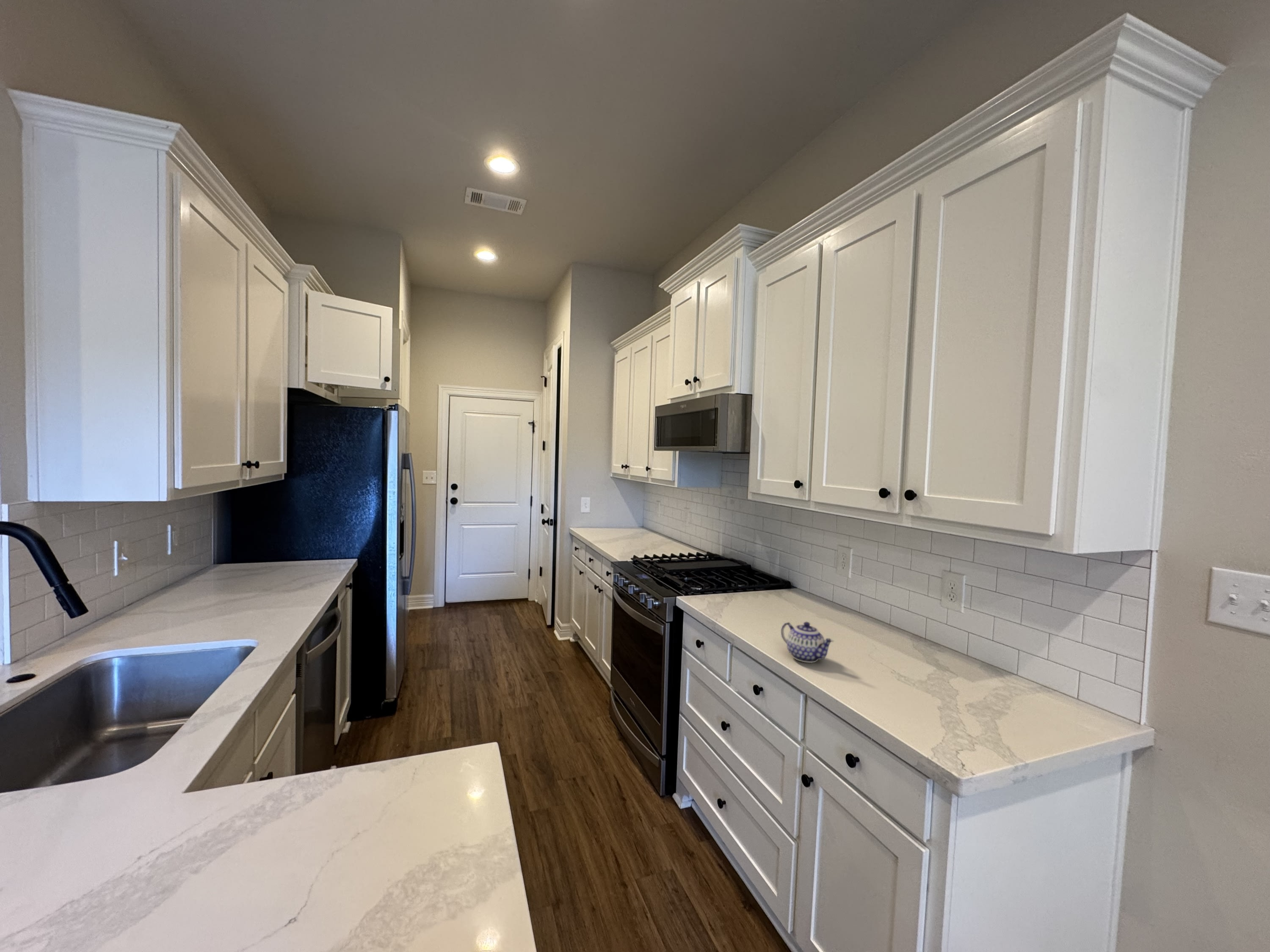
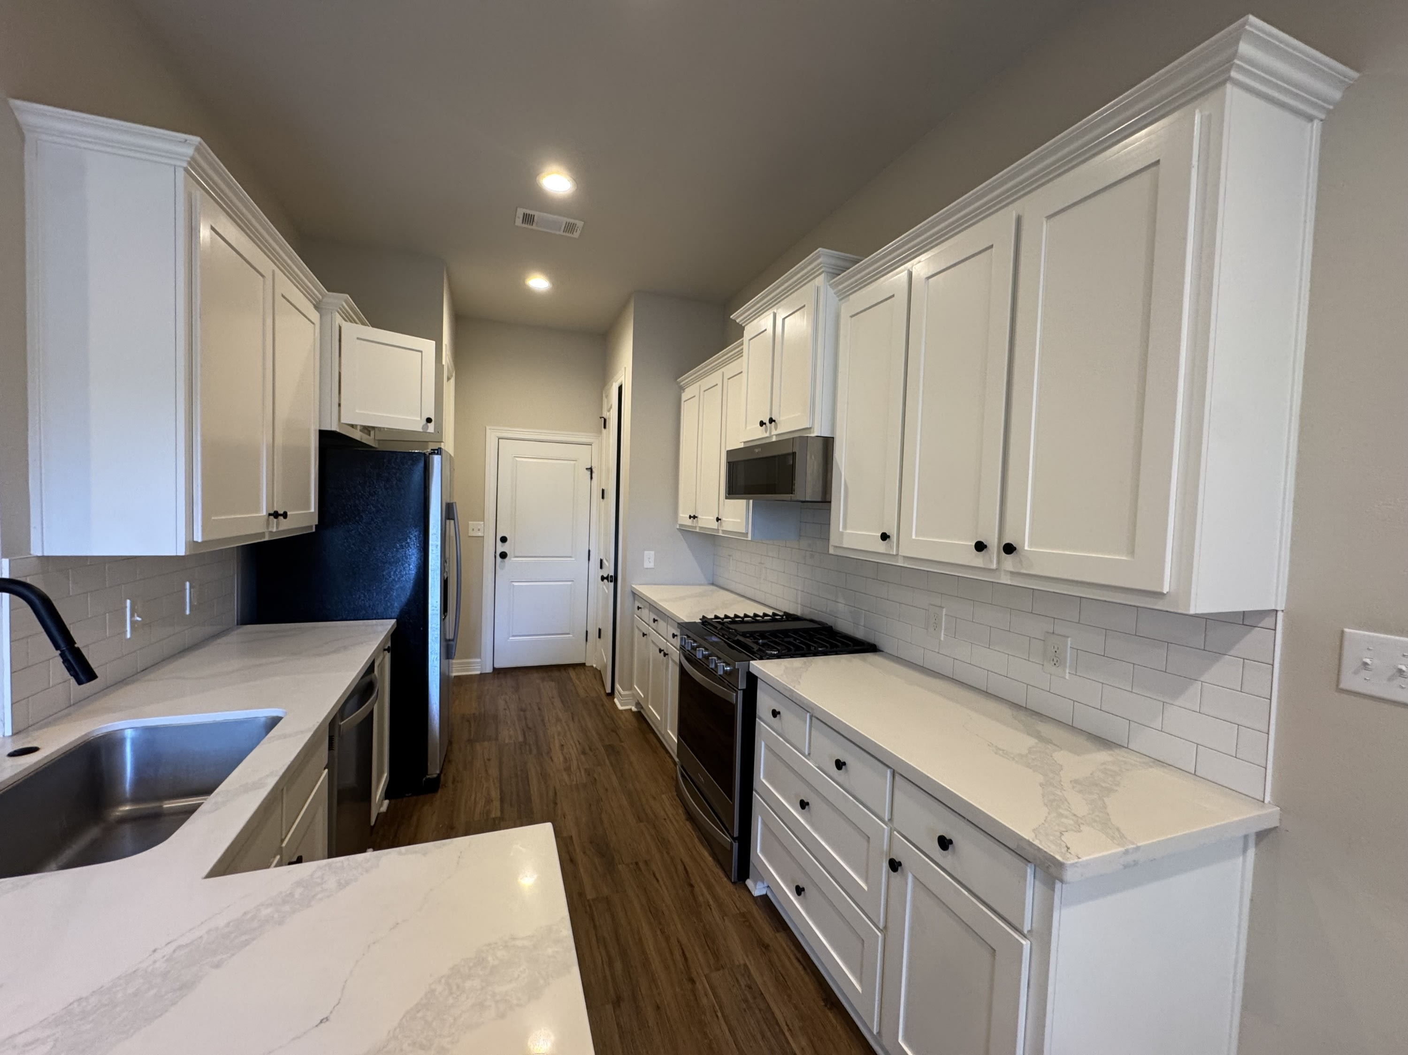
- teapot (806, 640)
